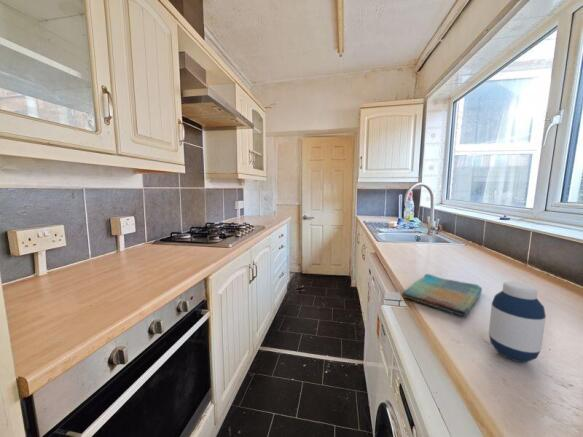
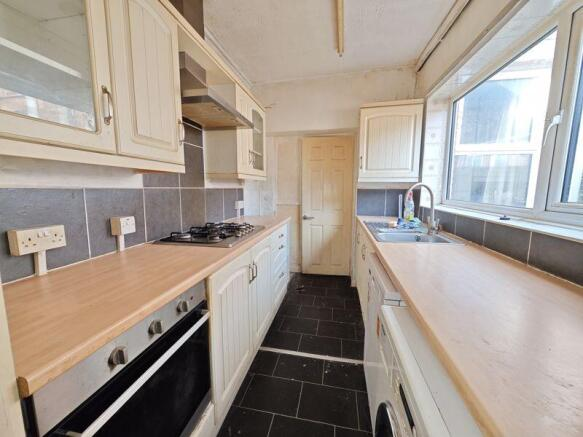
- medicine bottle (515, 321)
- dish towel (442, 291)
